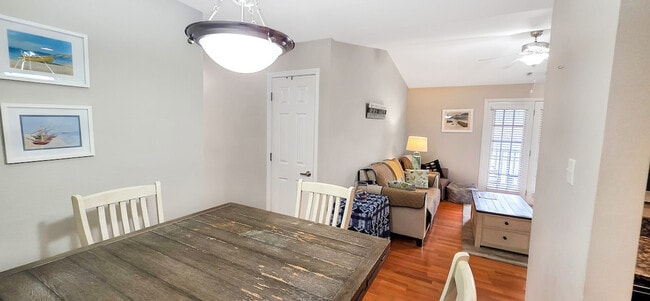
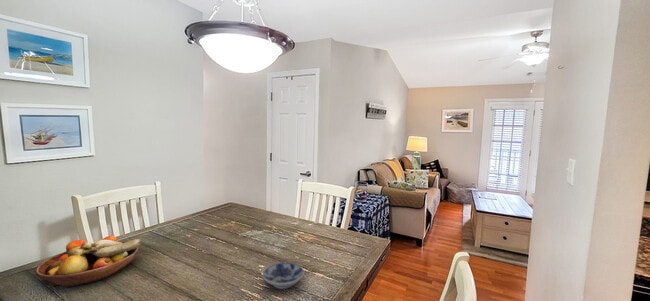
+ bowl (283, 276)
+ fruit bowl (93, 253)
